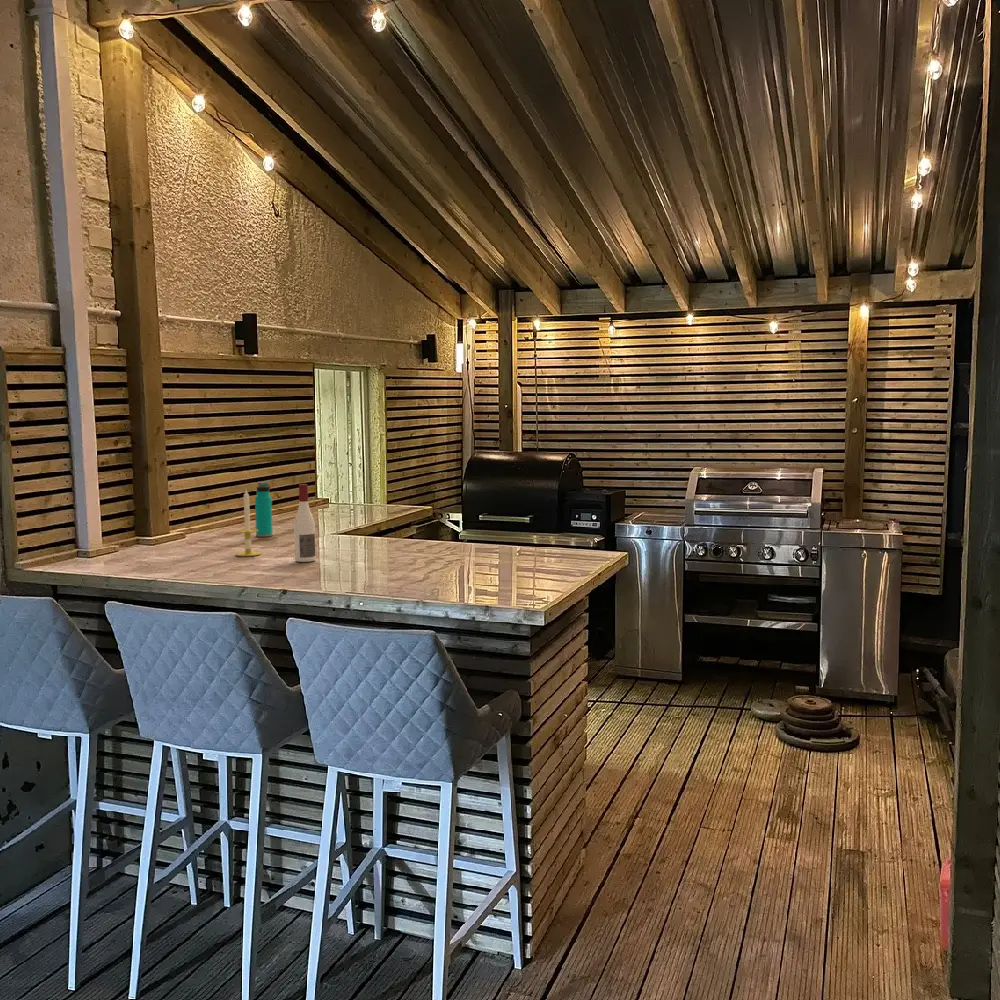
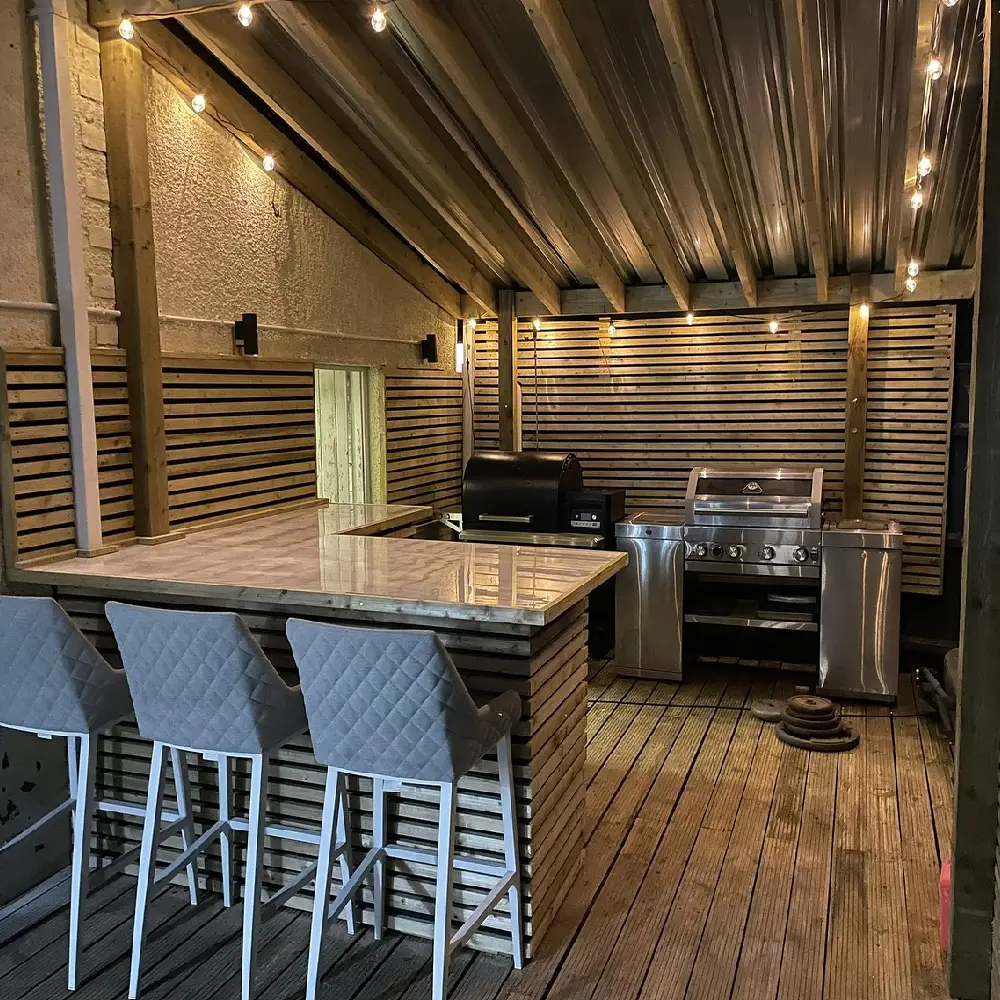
- alcohol (304, 522)
- water bottle (263, 509)
- candle (247, 521)
